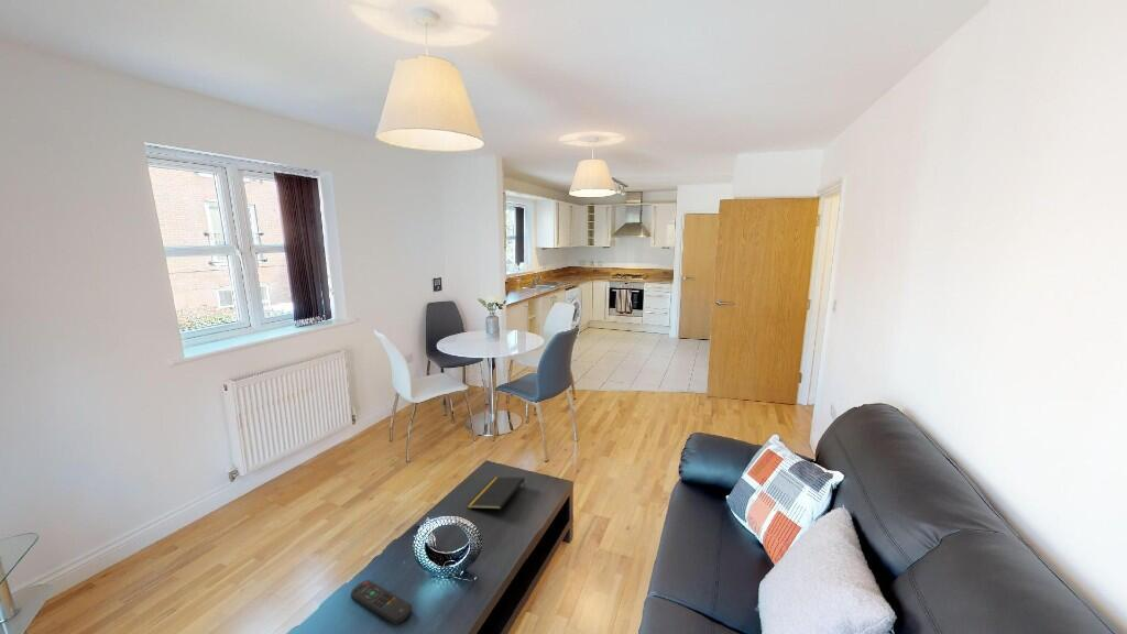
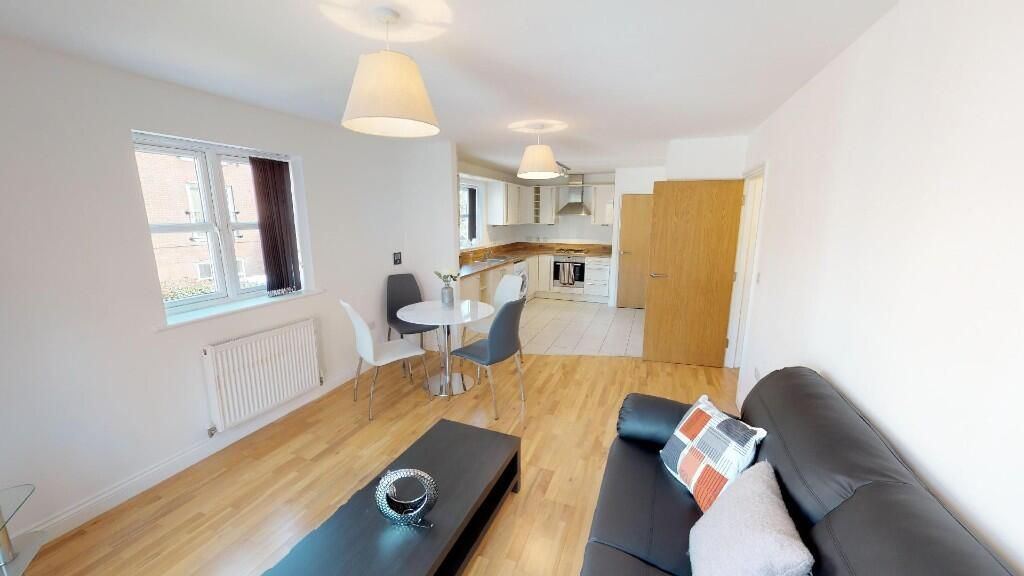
- remote control (381, 600)
- notepad (496, 492)
